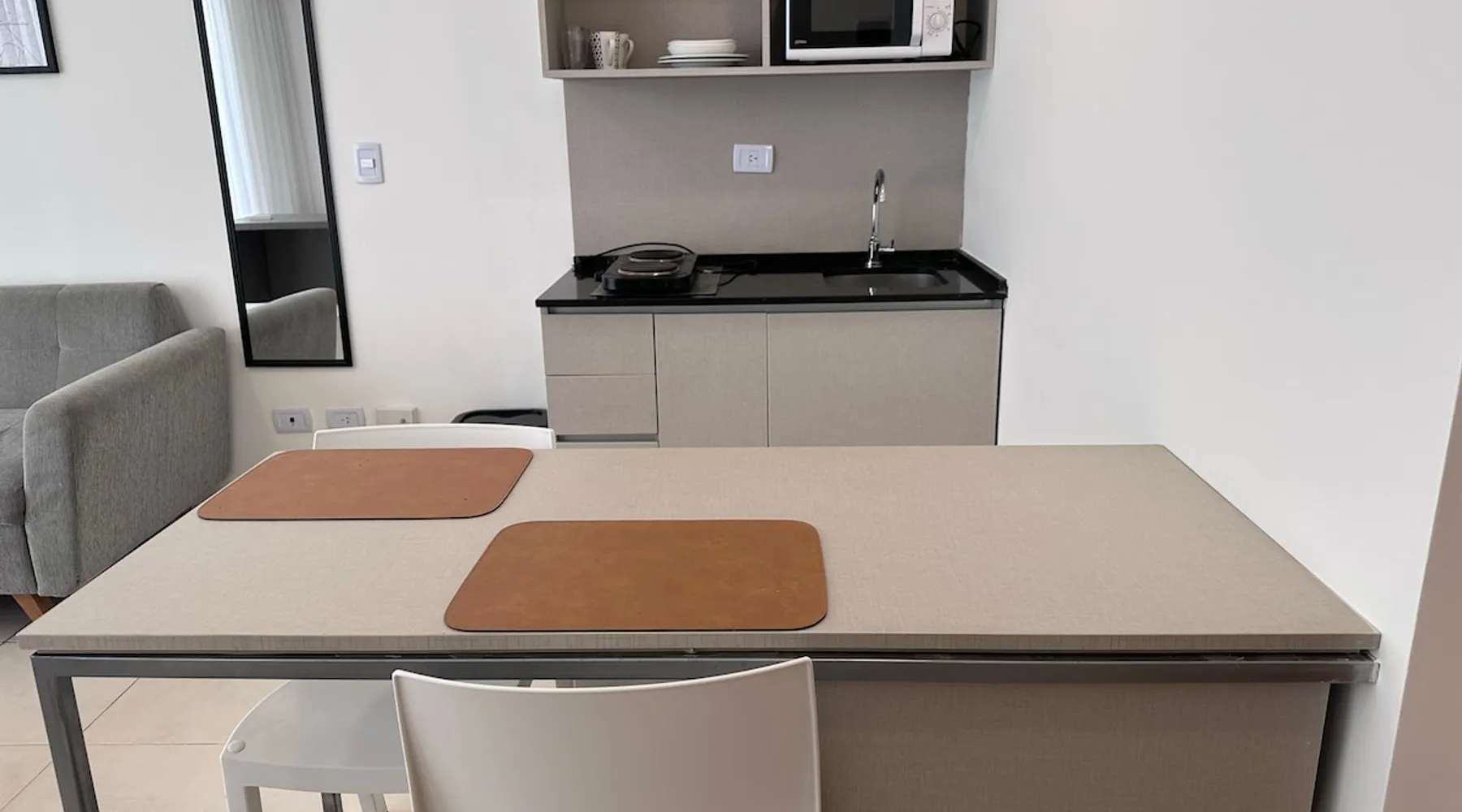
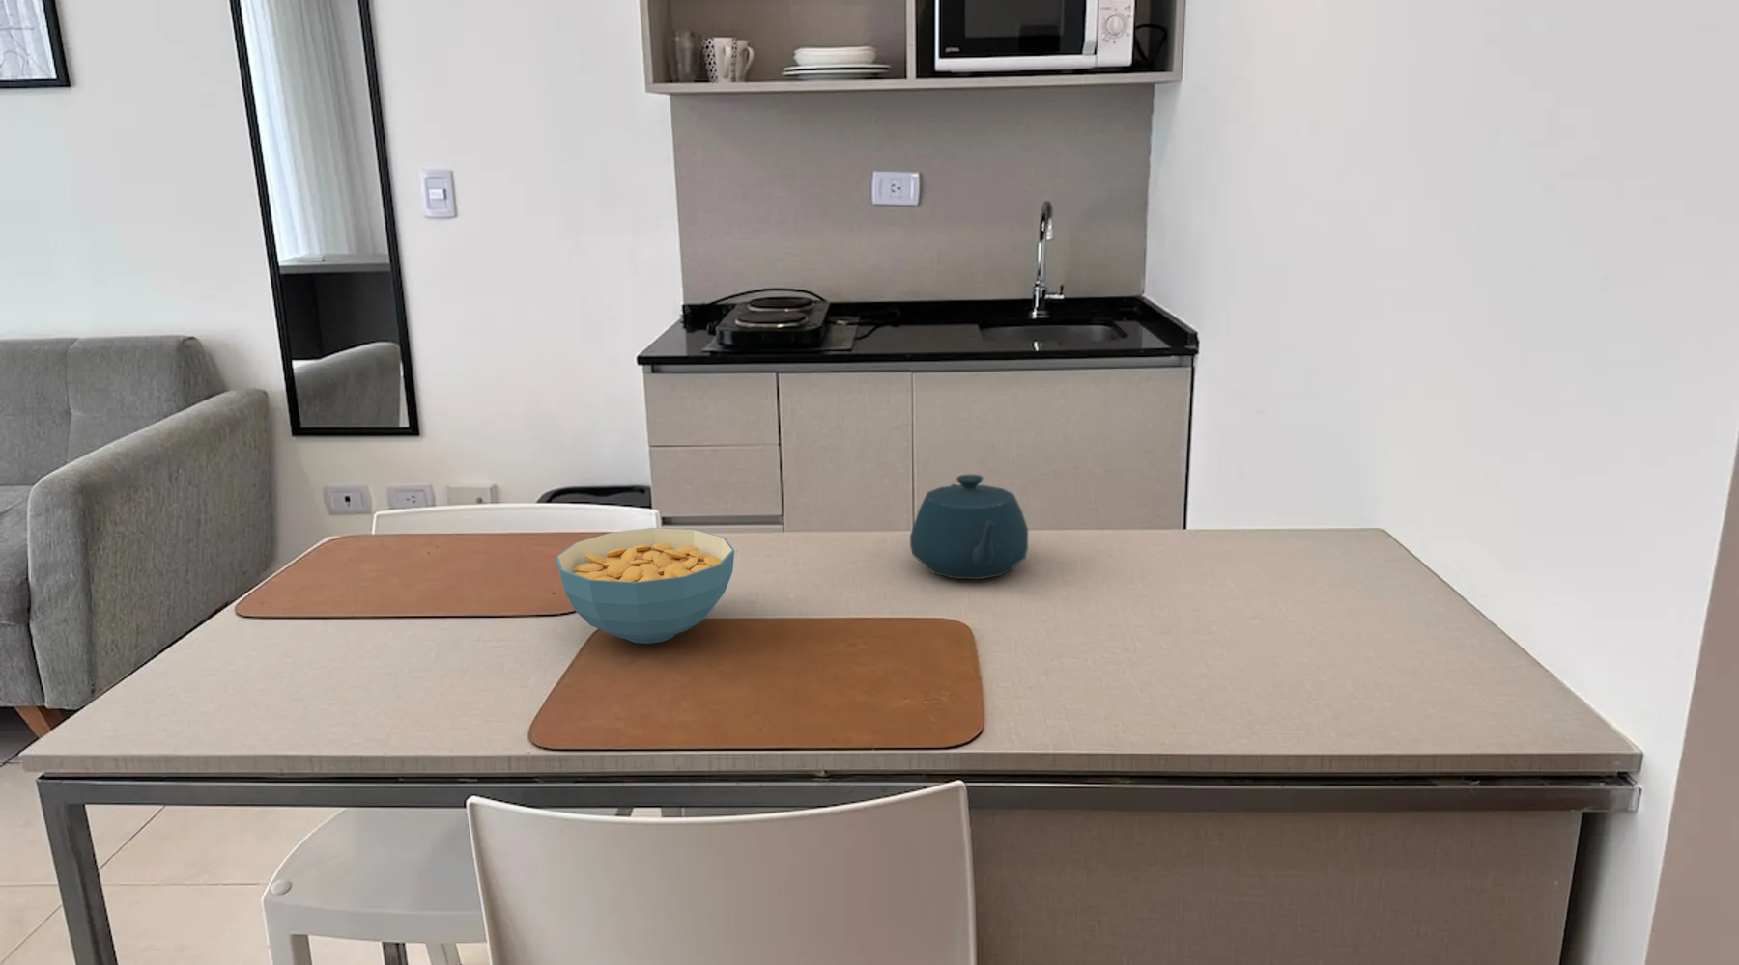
+ teapot (969, 523)
+ cereal bowl (647, 593)
